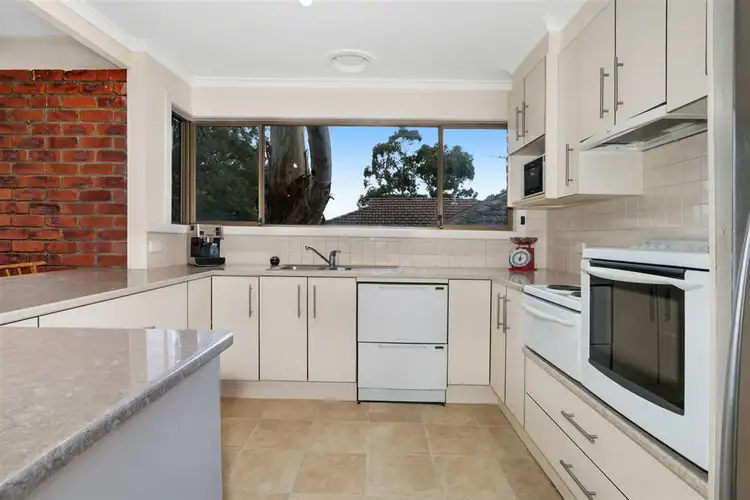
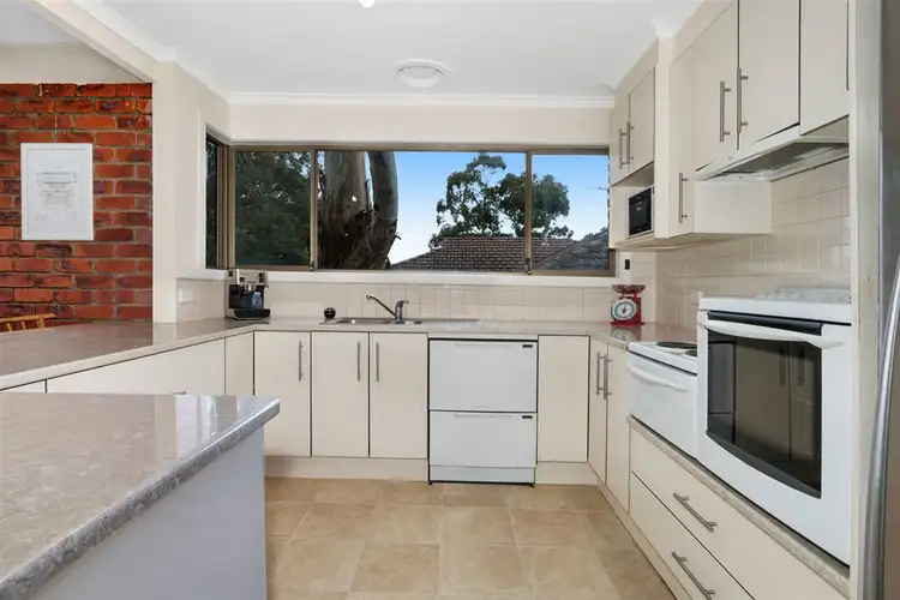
+ wall art (56, 191)
